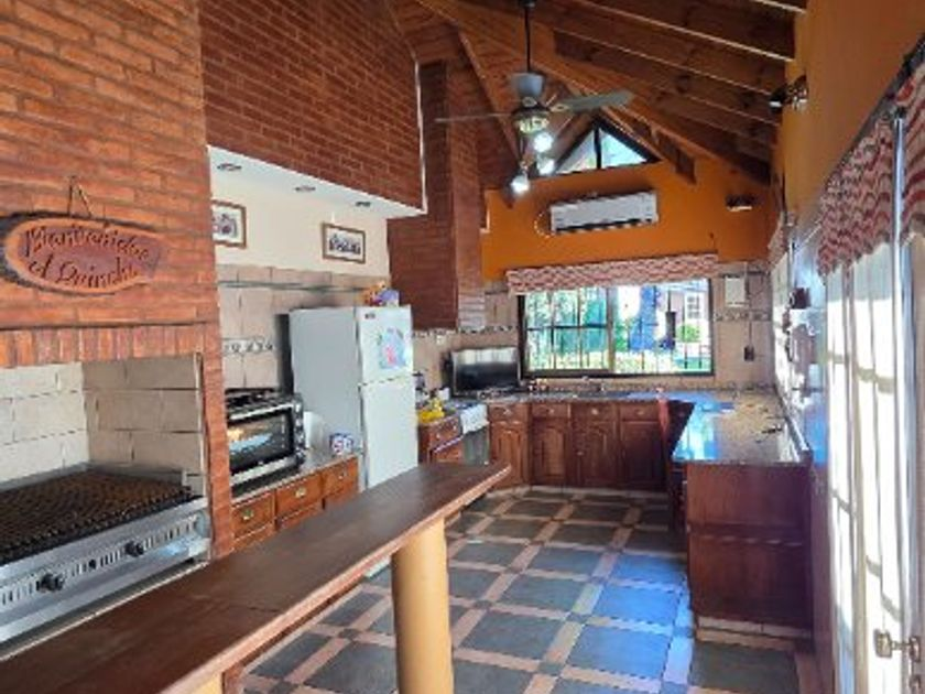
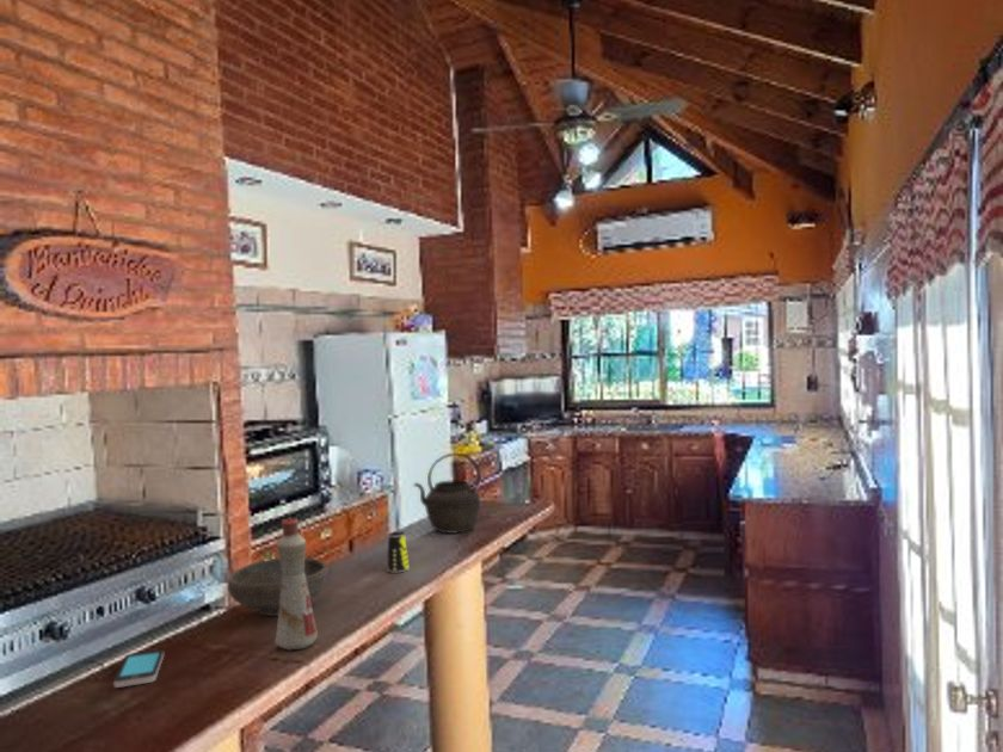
+ bowl (278, 588)
+ bottle (293, 580)
+ cup (396, 550)
+ smartphone (140, 667)
+ kettle (447, 491)
